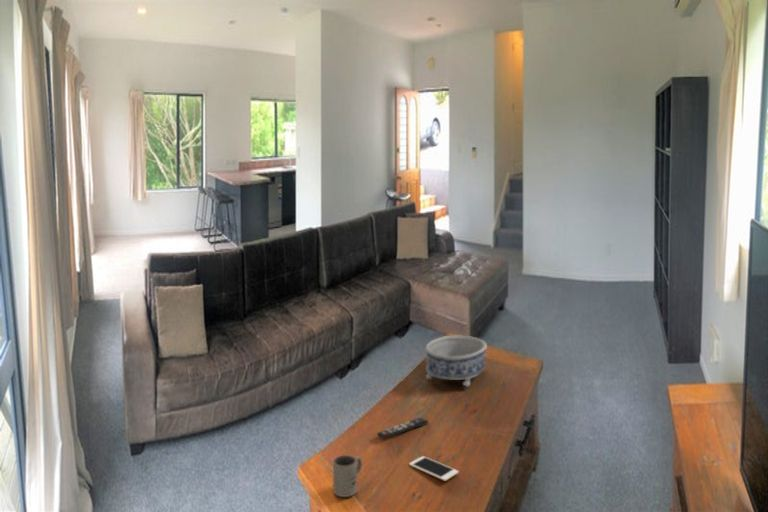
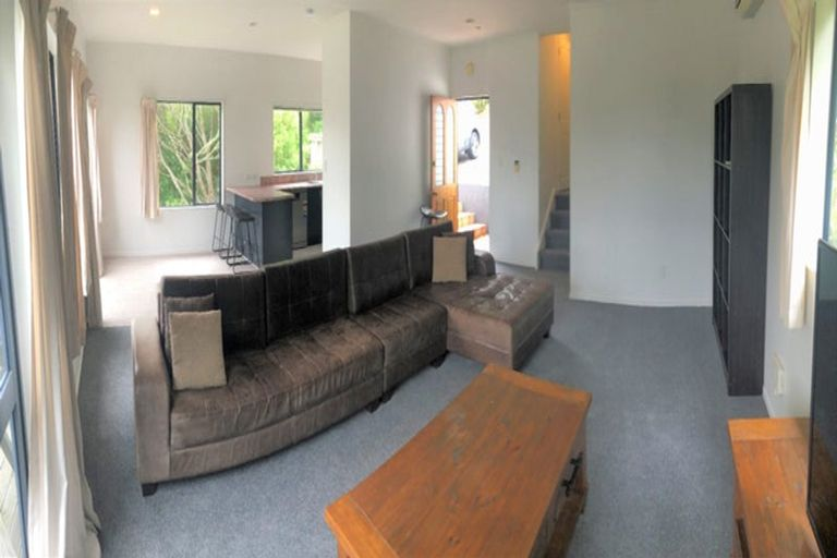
- remote control (403, 427)
- cell phone (433, 468)
- decorative bowl (456, 359)
- mug (349, 472)
